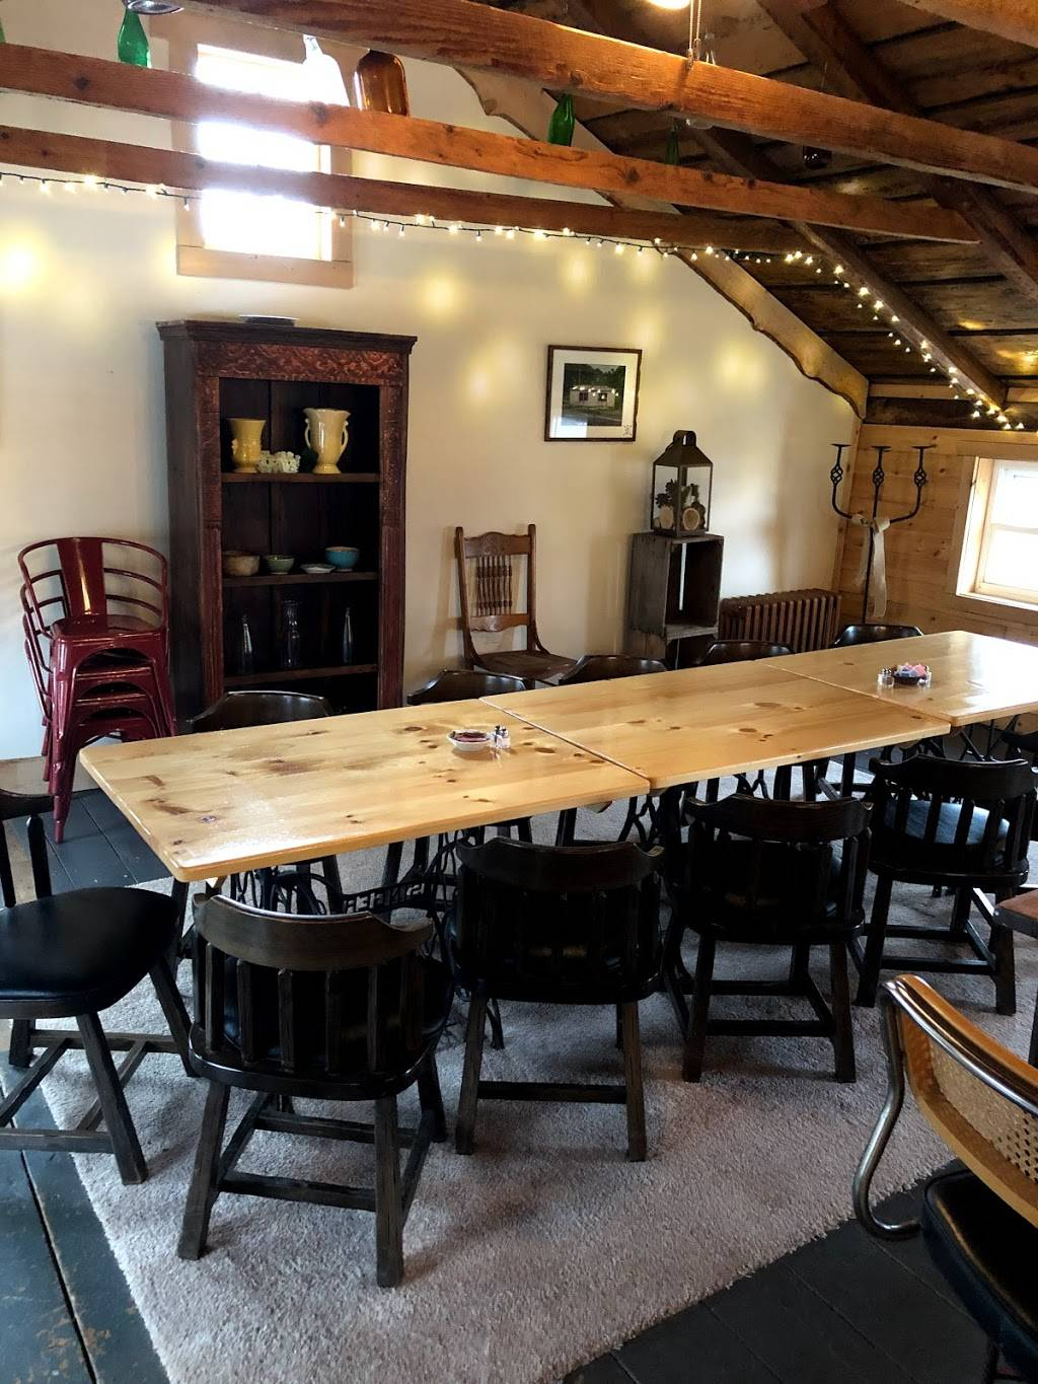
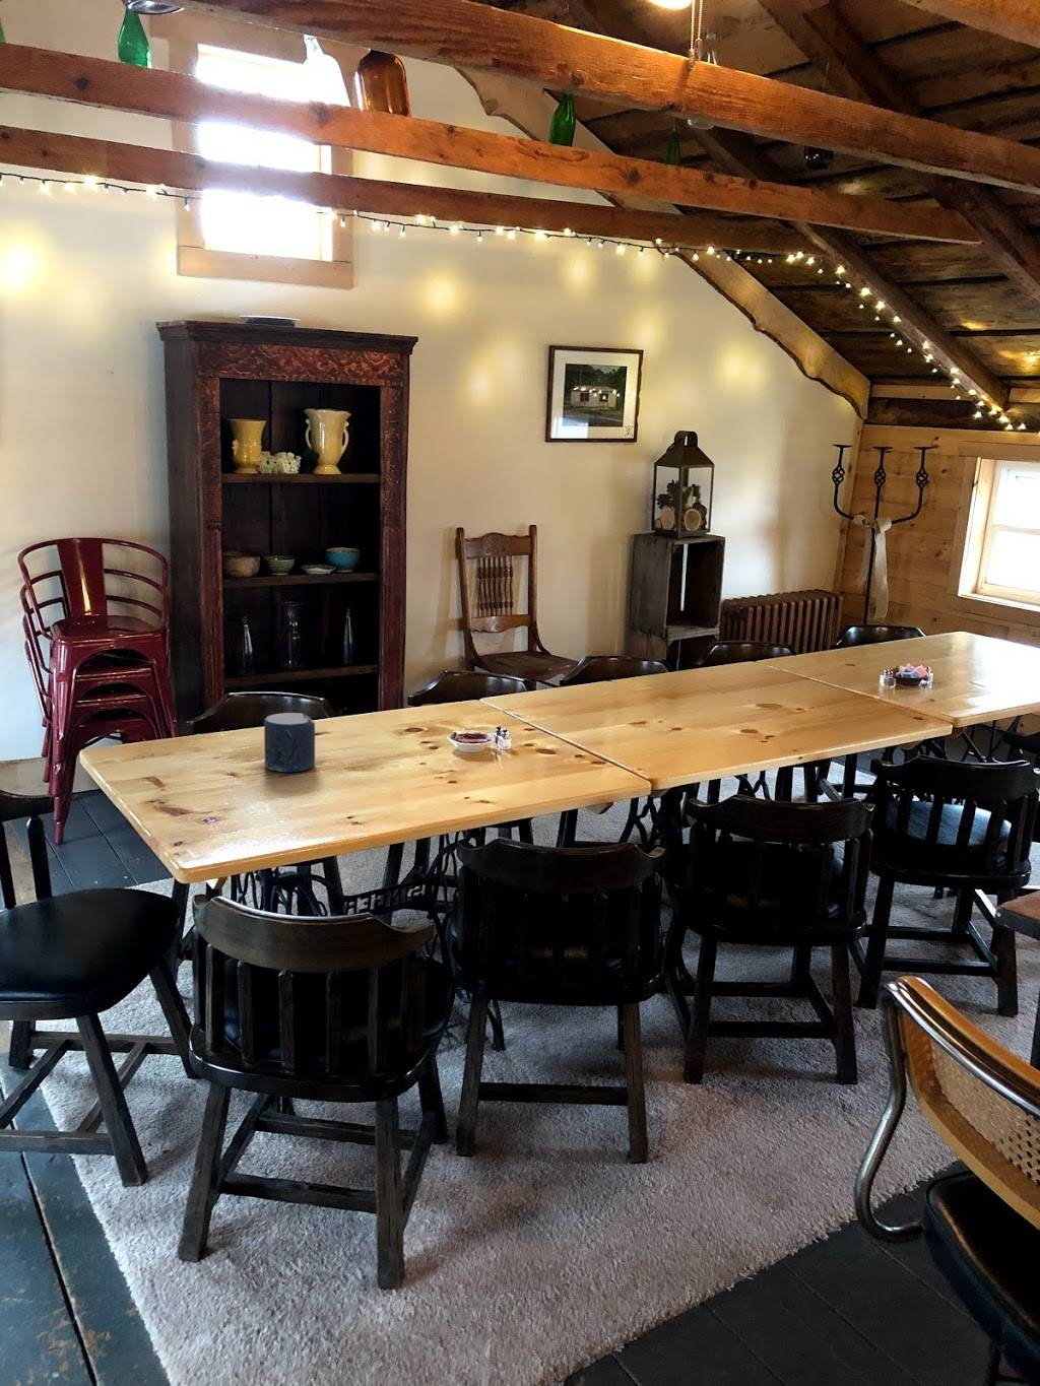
+ candle (289, 742)
